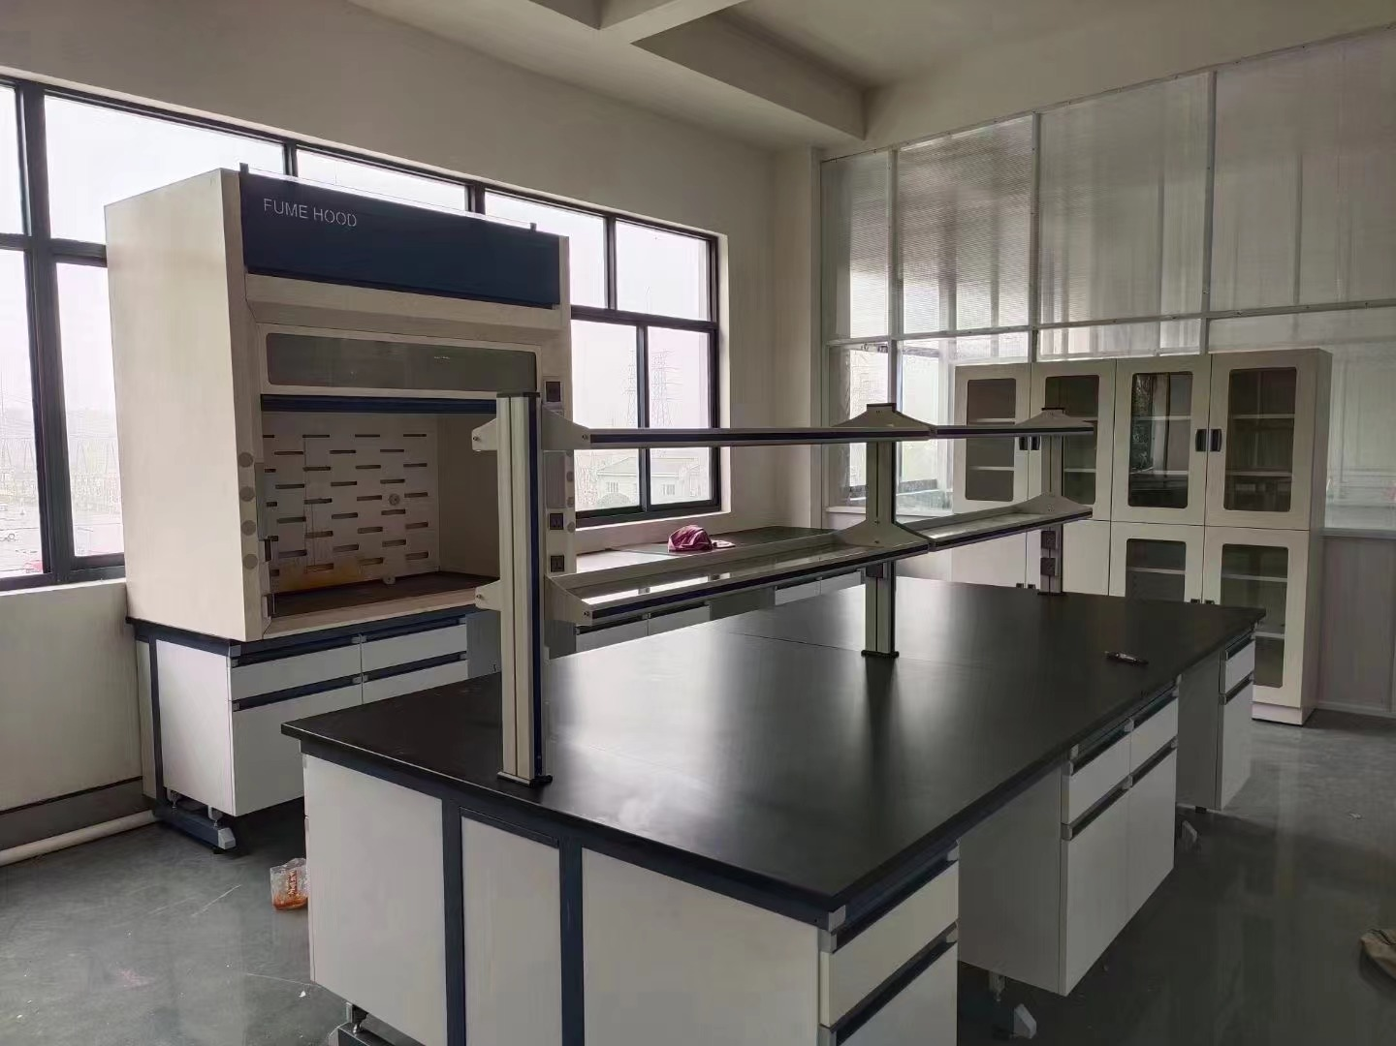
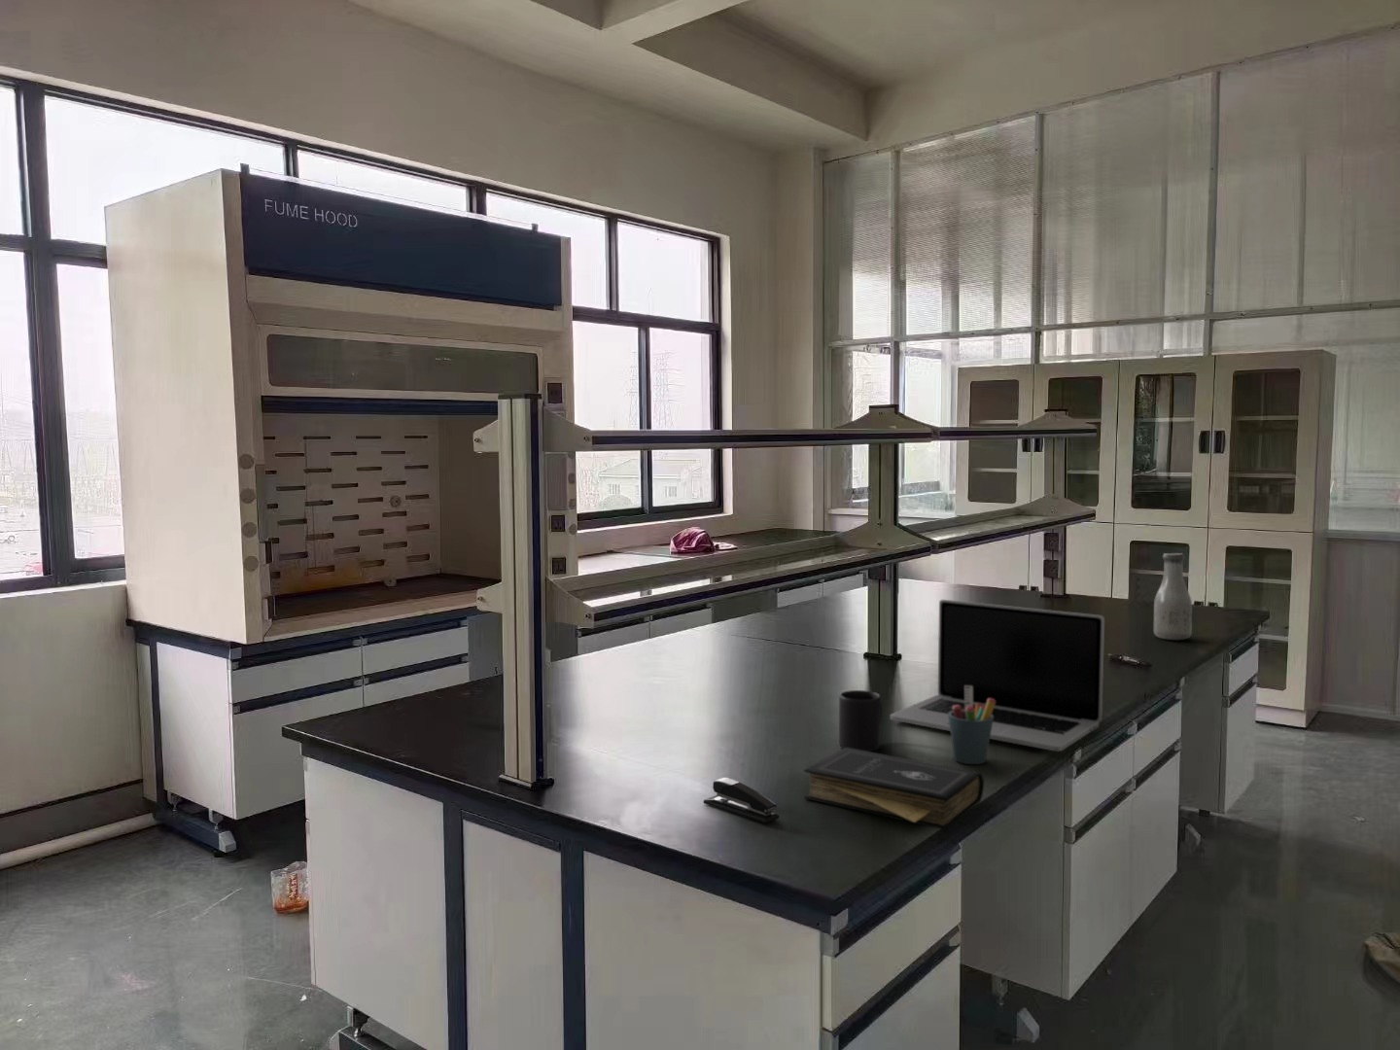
+ mug (864, 718)
+ pen holder (971, 726)
+ book (889, 786)
+ bottle (1173, 594)
+ stapler (741, 797)
+ laptop (994, 669)
